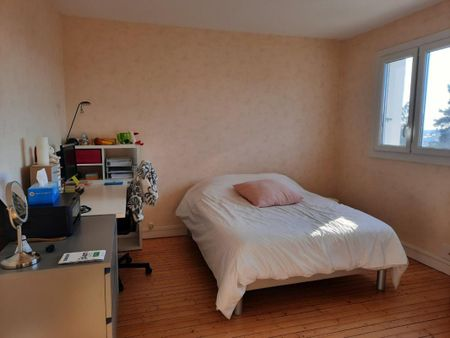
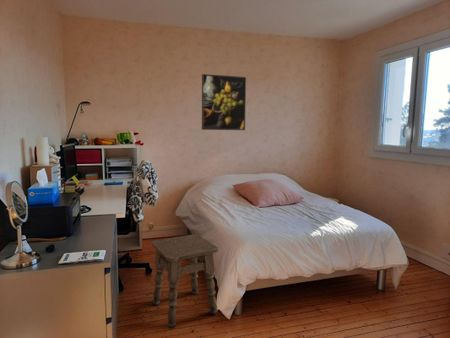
+ side table (184, 273)
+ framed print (224, 103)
